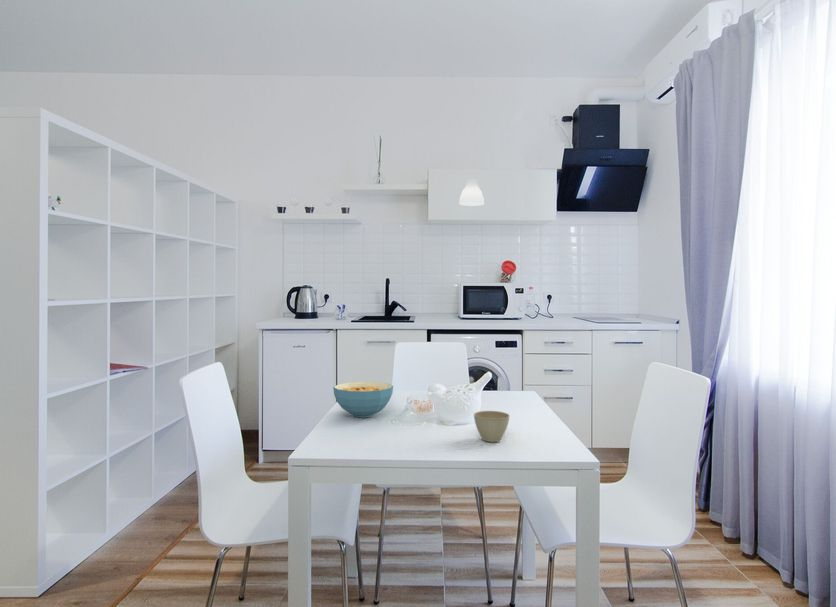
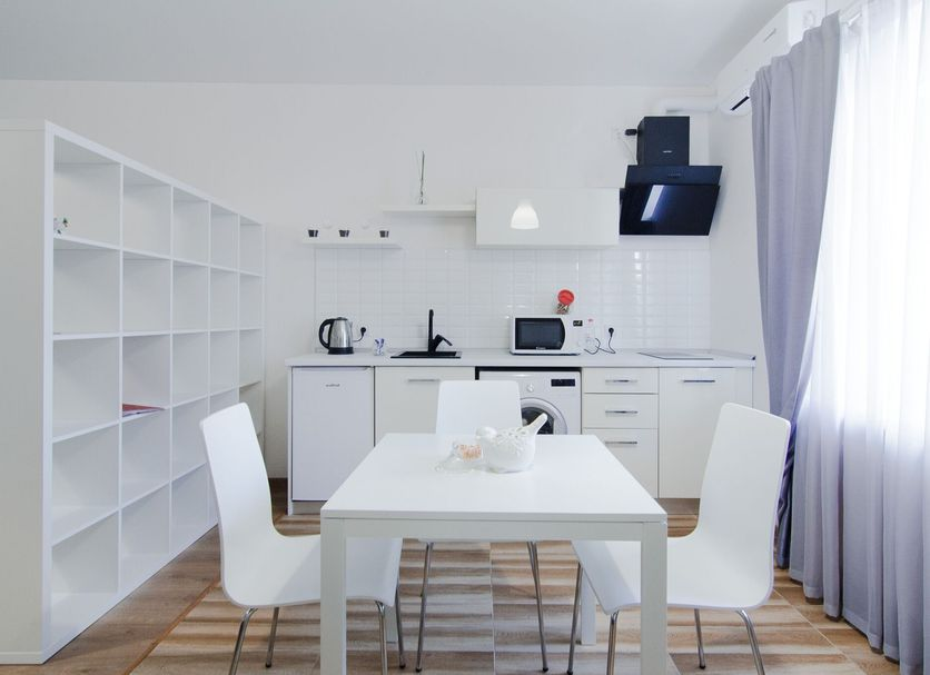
- flower pot (491, 427)
- cereal bowl (363, 400)
